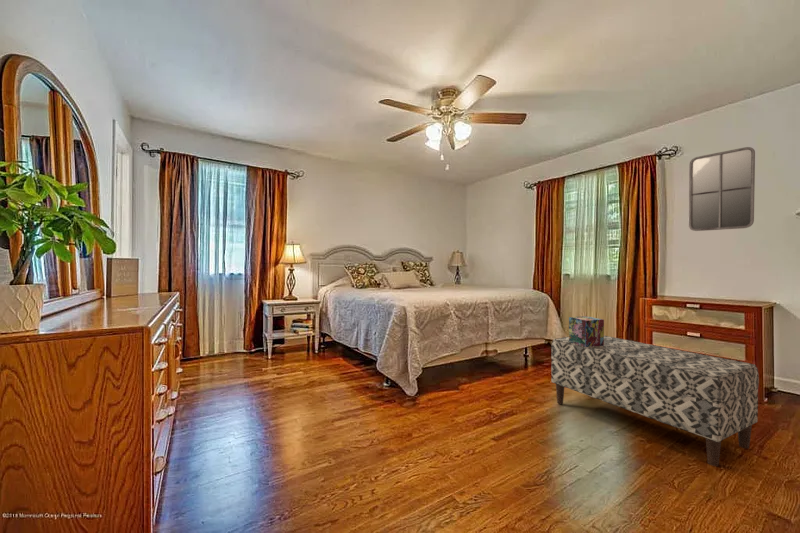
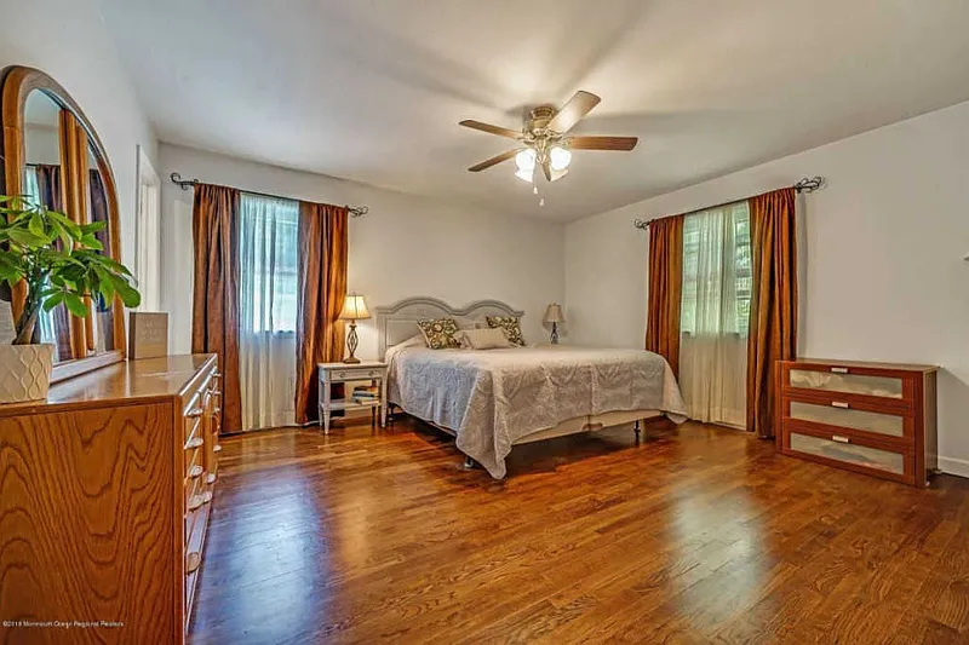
- home mirror (720, 191)
- decorative box (586, 330)
- bench (639, 386)
